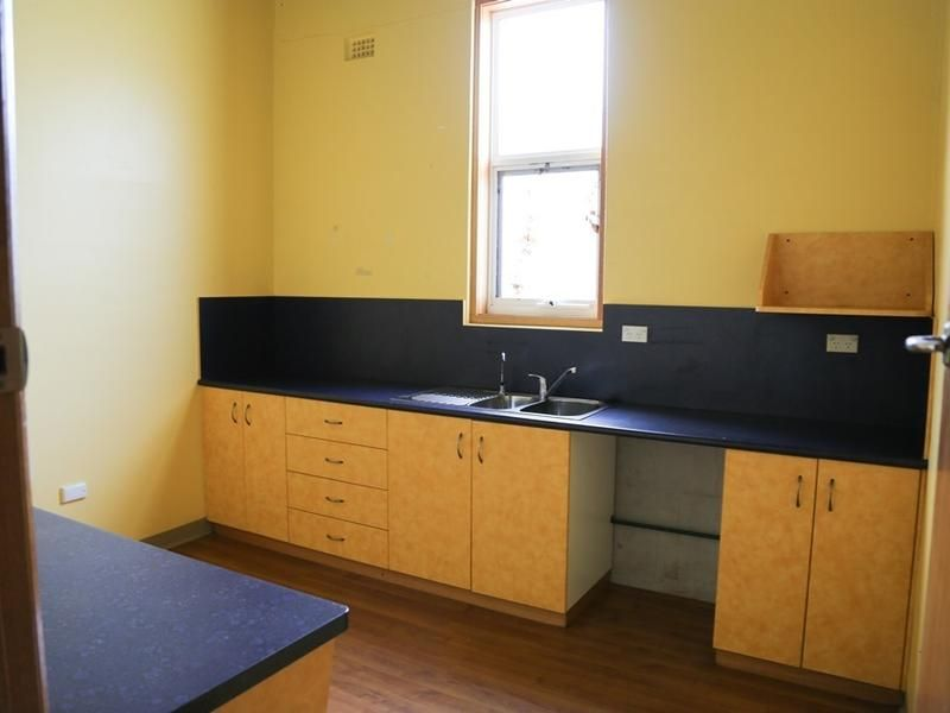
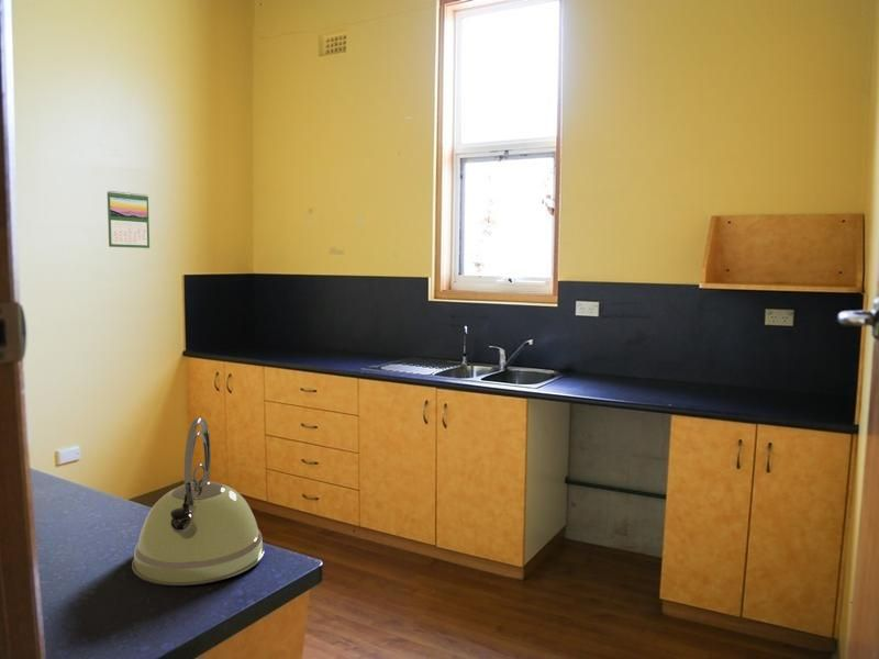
+ calendar (129, 220)
+ kettle (197, 491)
